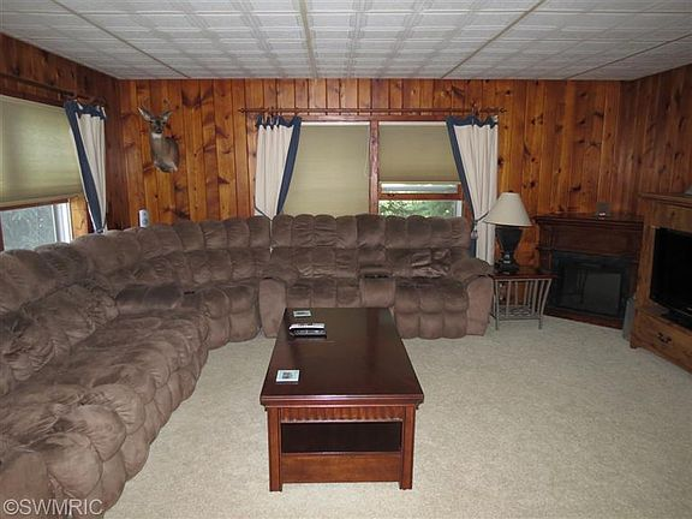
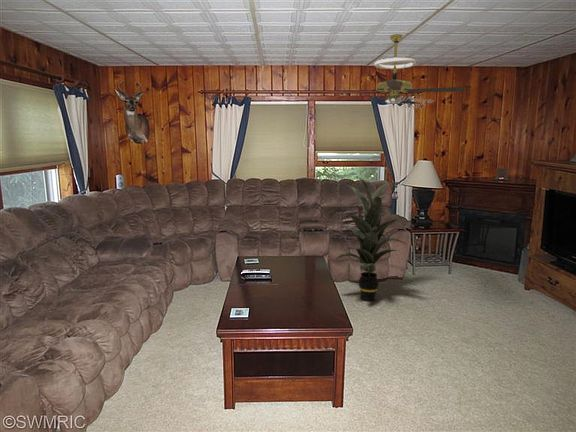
+ indoor plant (365, 238)
+ ceiling fan (394, 73)
